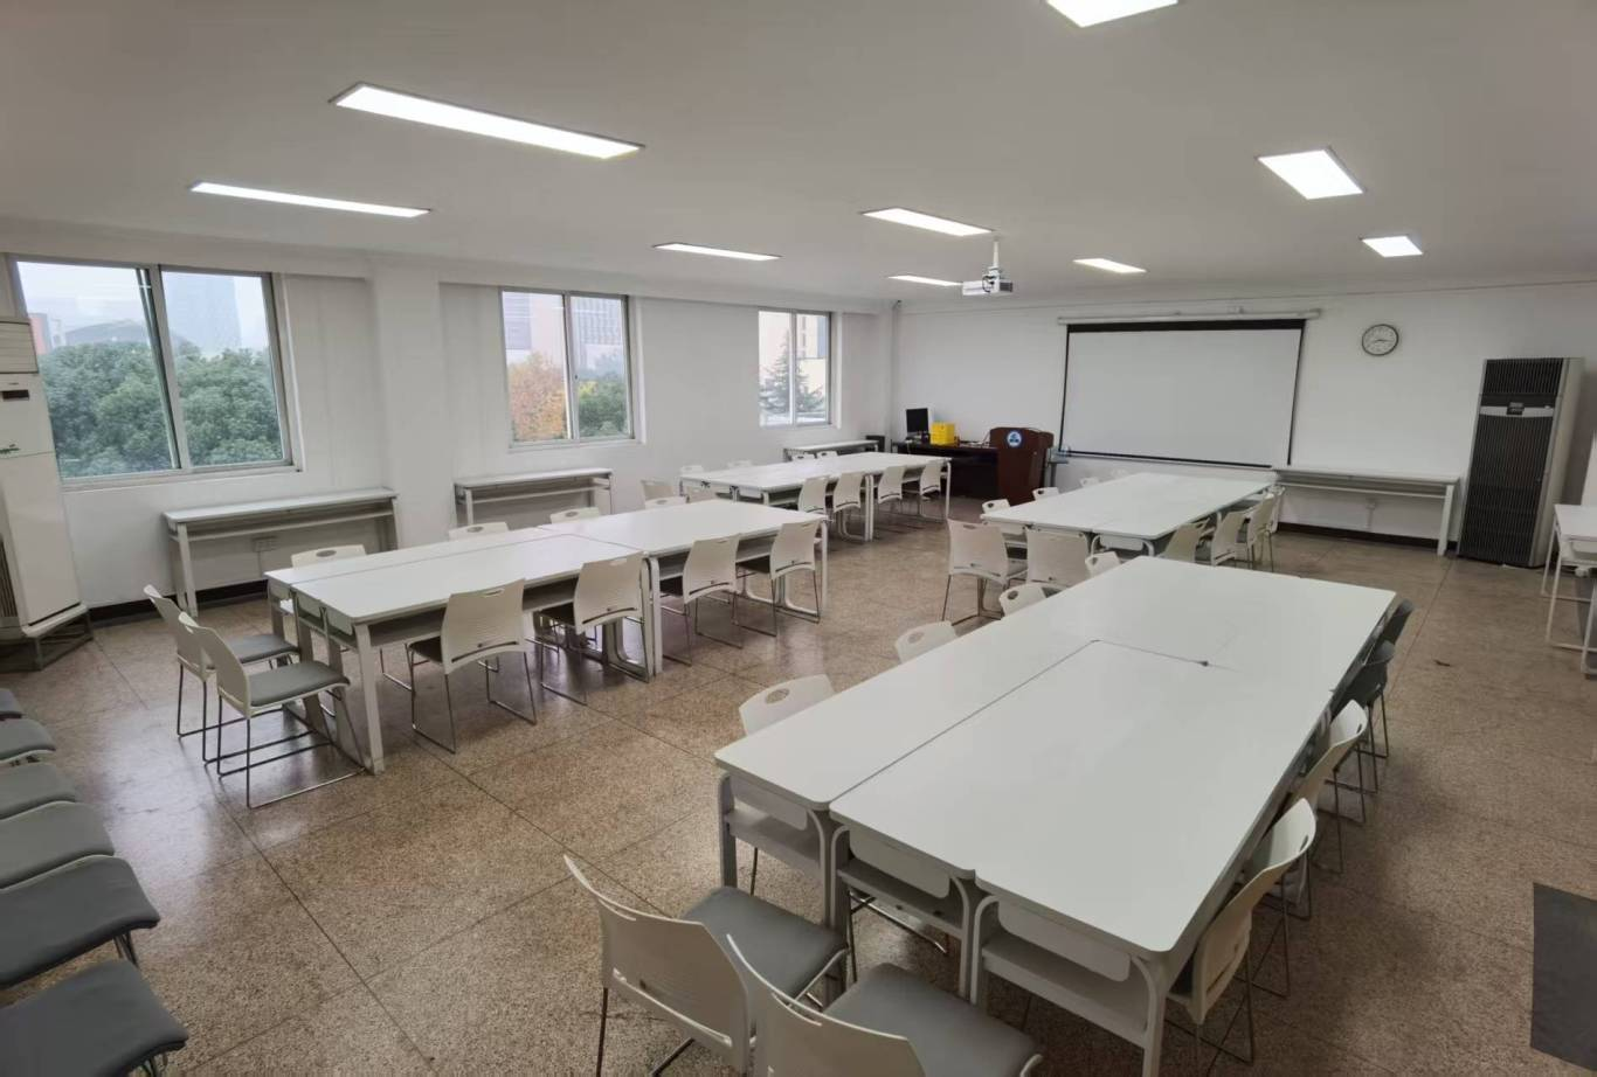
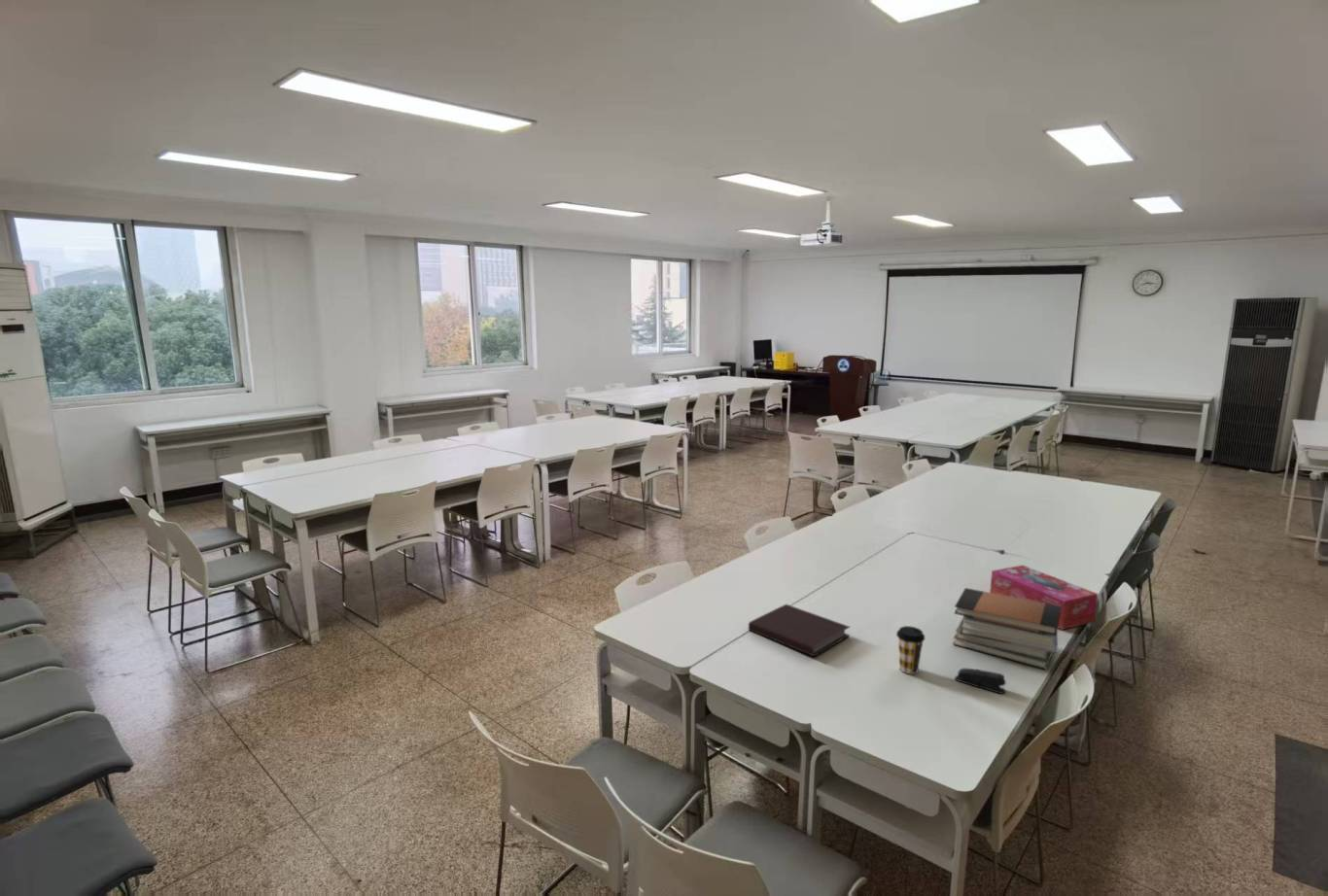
+ tissue box (1040, 595)
+ notebook (798, 629)
+ coffee cup (909, 650)
+ book stack (1006, 627)
+ stapler (980, 677)
